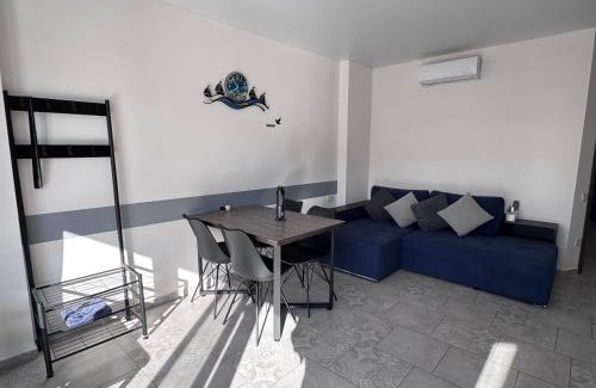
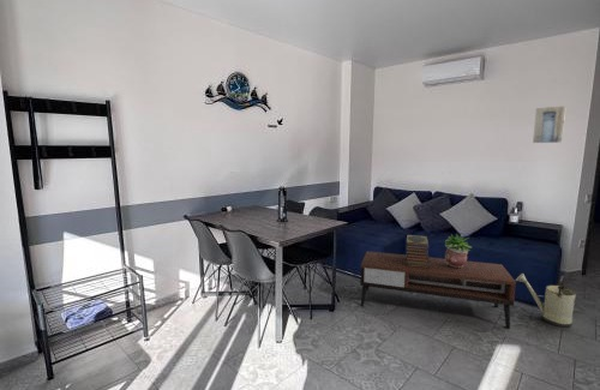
+ potted plant (457, 250)
+ wall art (548, 125)
+ book stack (416, 250)
+ coffee table (430, 284)
+ watering can (546, 296)
